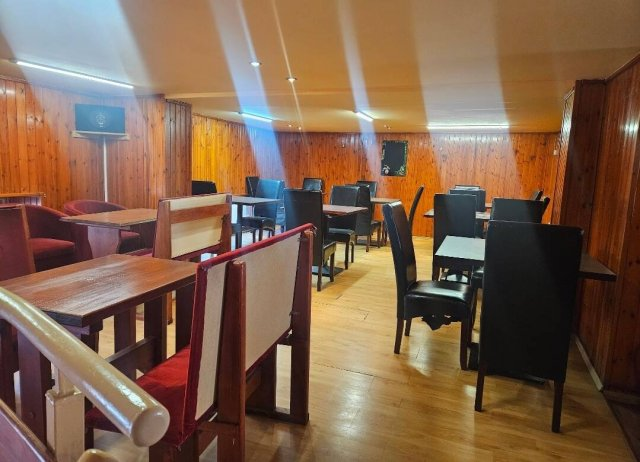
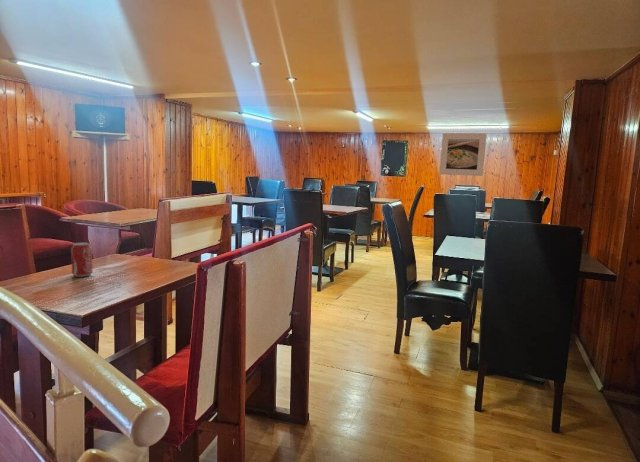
+ beverage can (81, 259)
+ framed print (462, 154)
